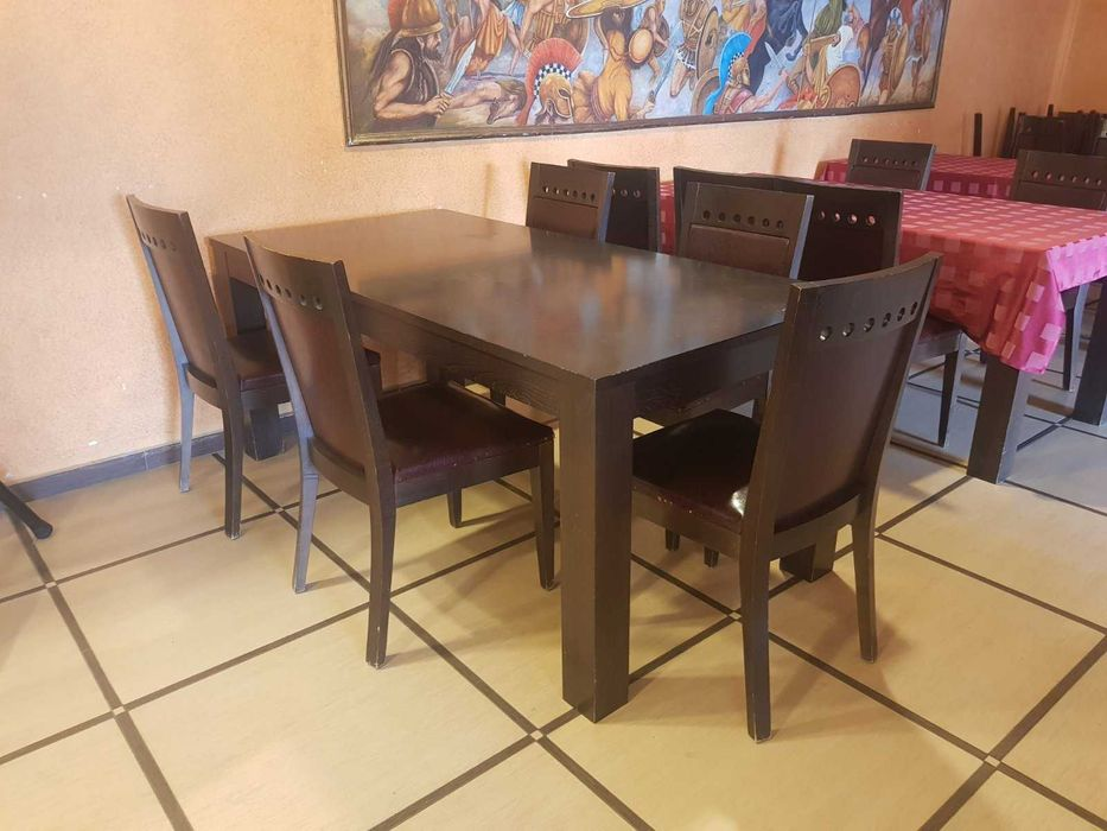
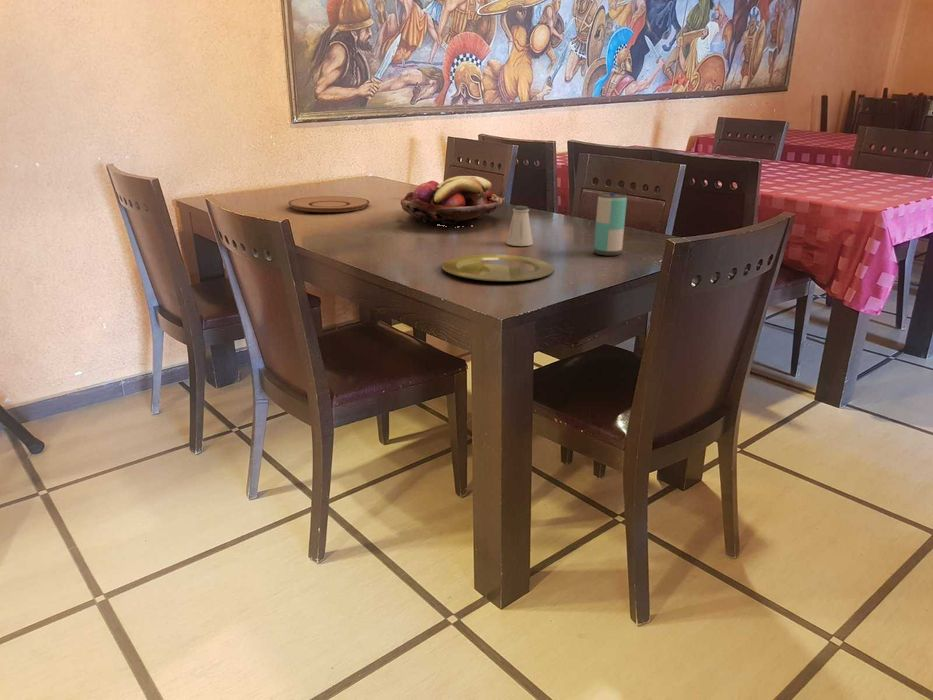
+ plate (497, 267)
+ beverage can (610, 223)
+ fruit basket (451, 198)
+ plate (329, 204)
+ saltshaker (520, 225)
